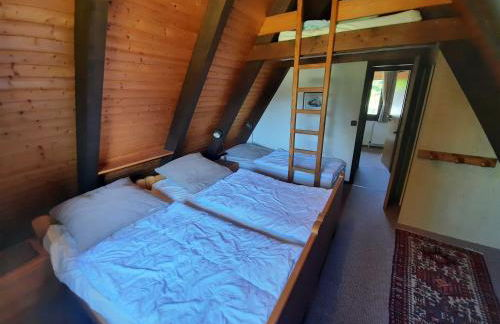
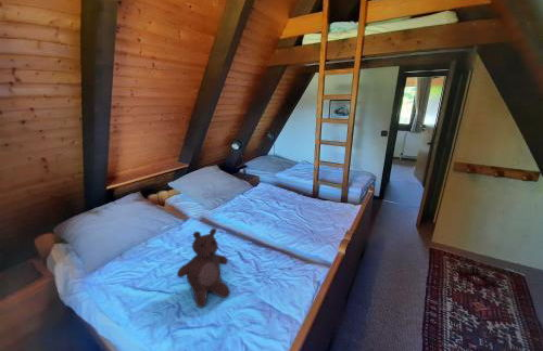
+ teddy bear (207, 263)
